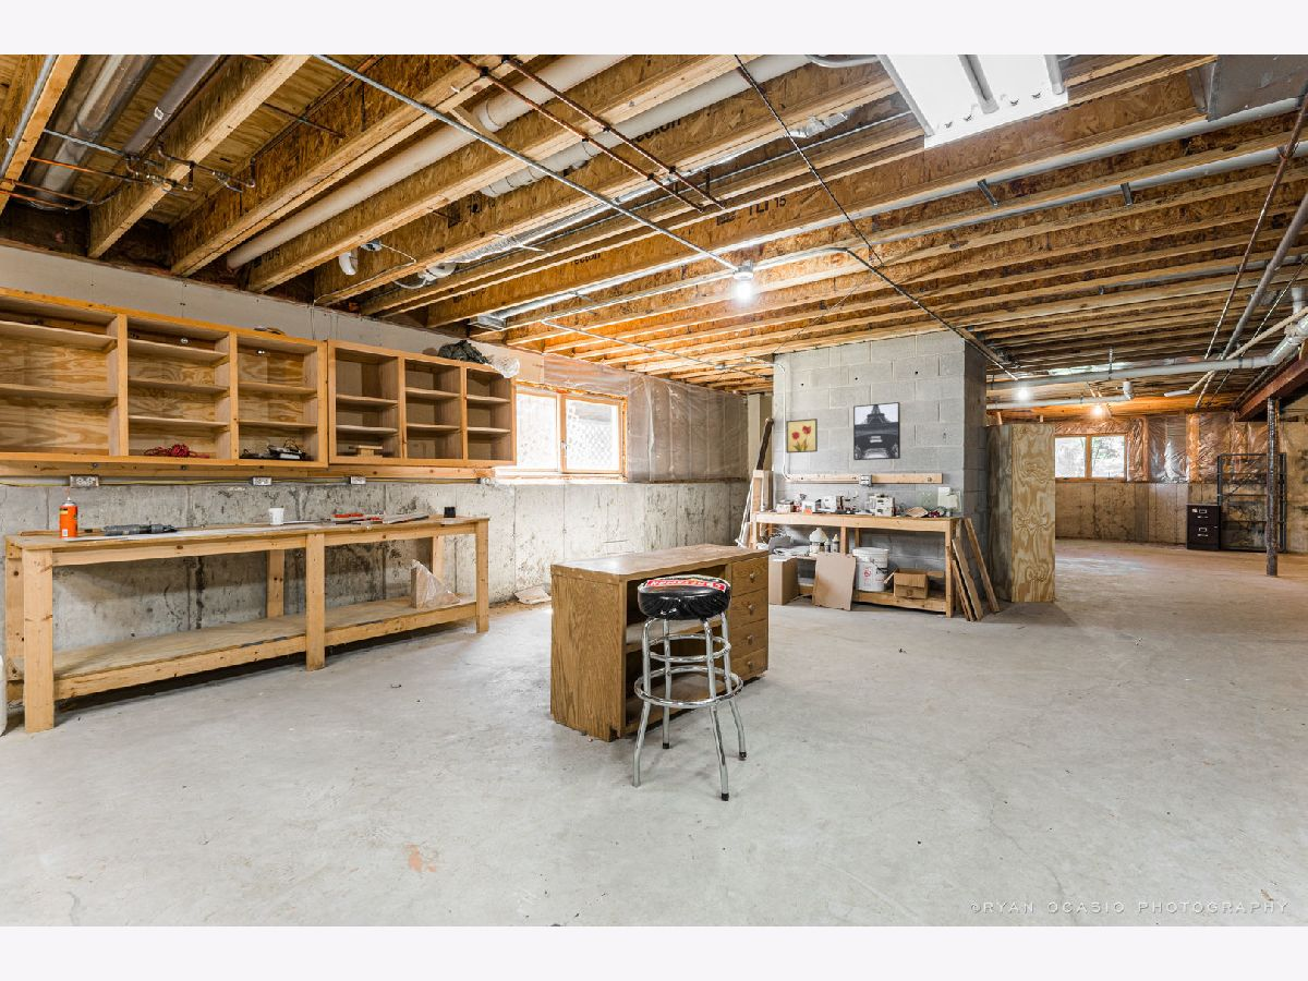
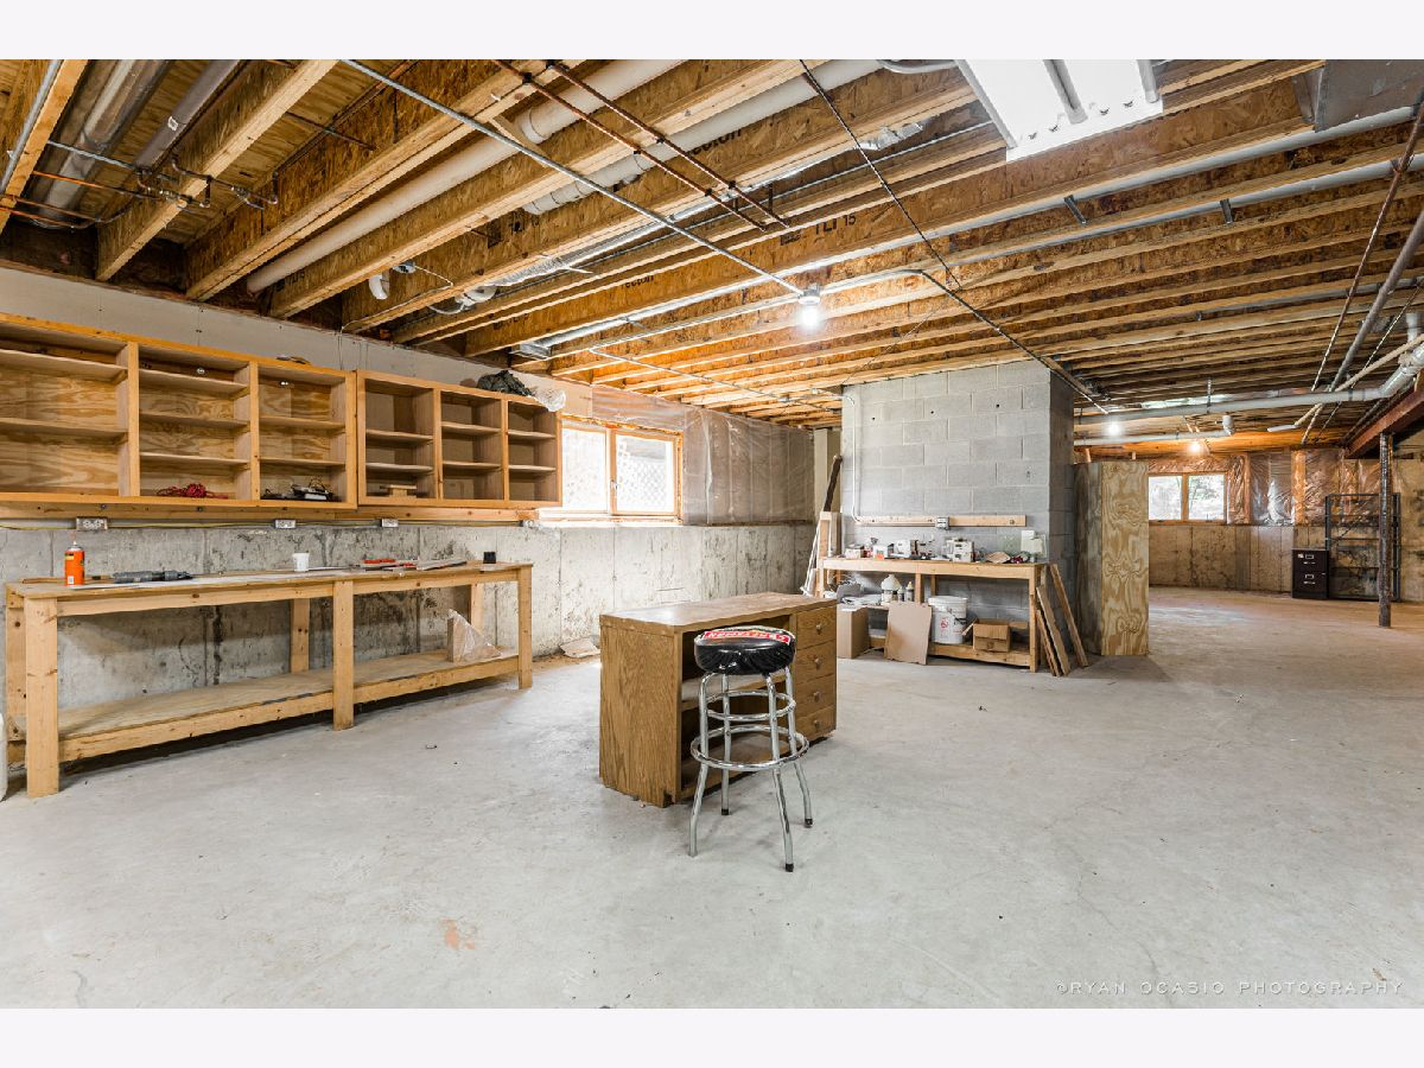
- wall art (801, 436)
- wall art (876, 432)
